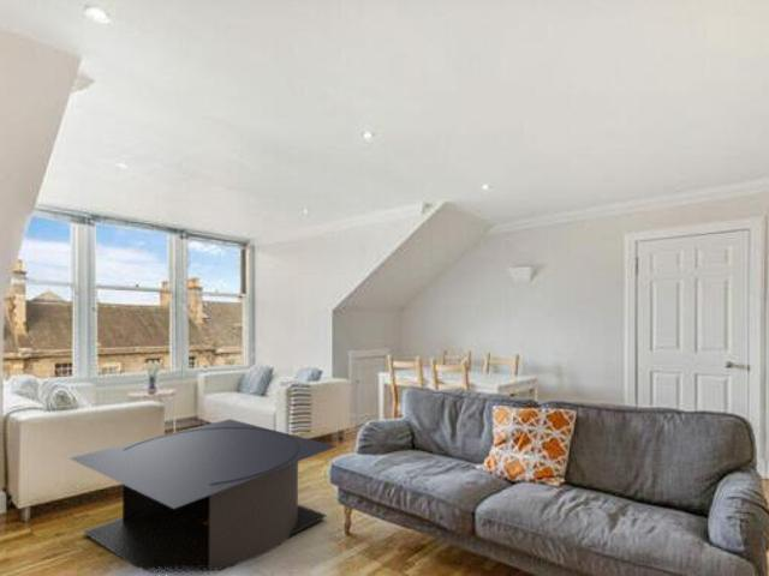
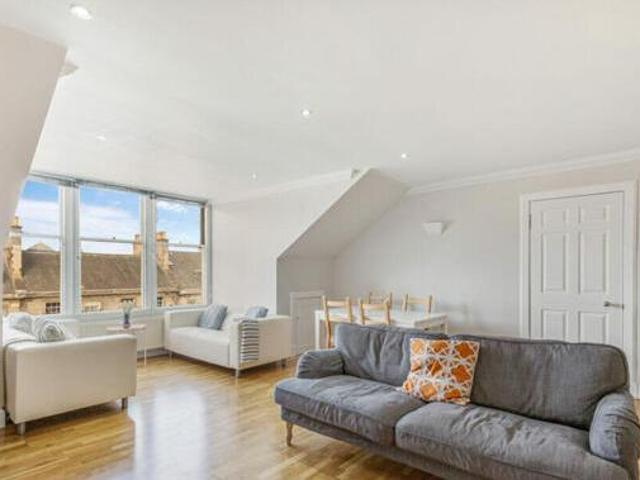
- coffee table (208, 488)
